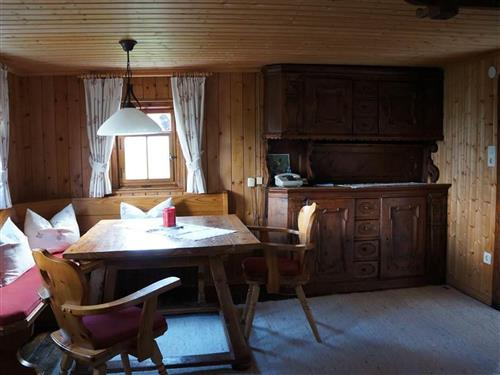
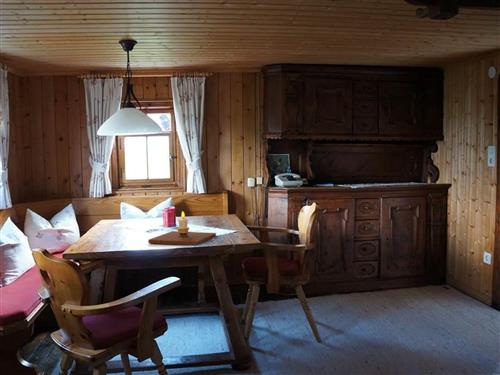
+ candle (183, 225)
